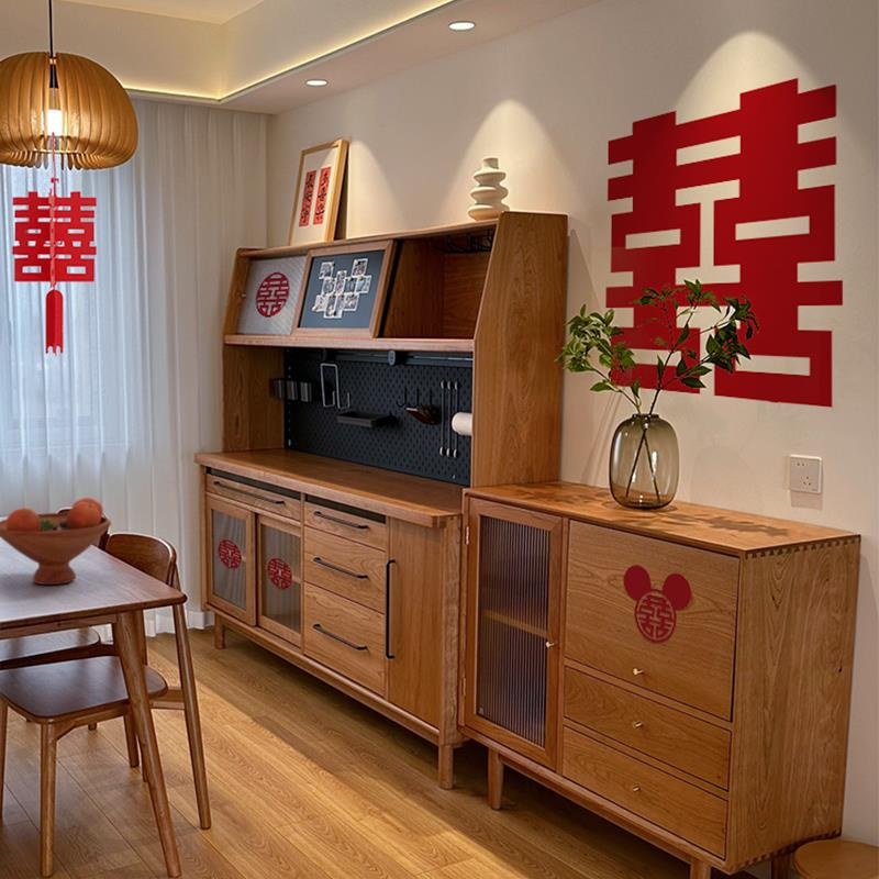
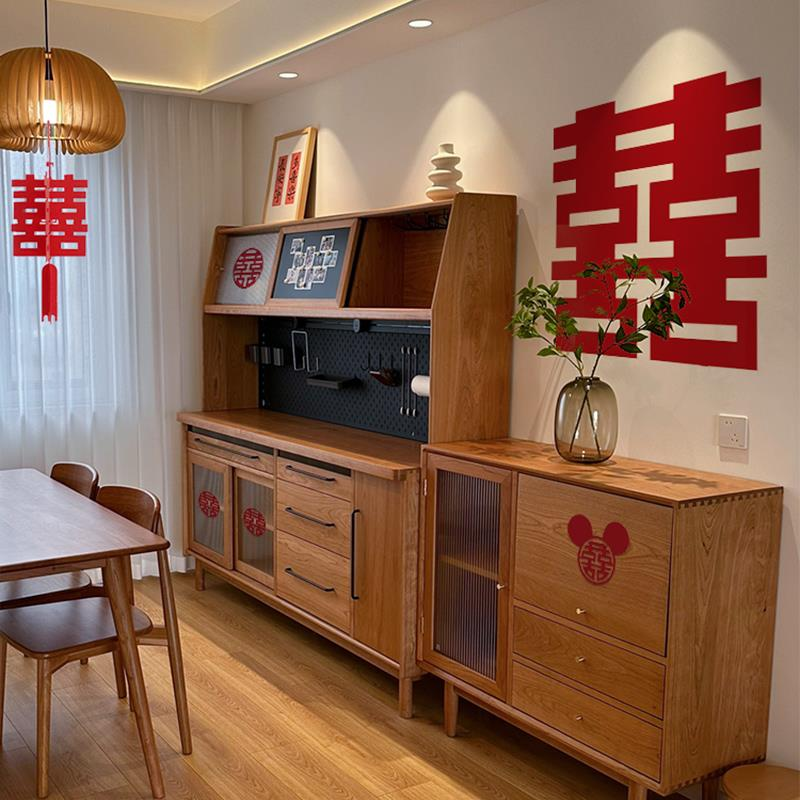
- fruit bowl (53, 539)
